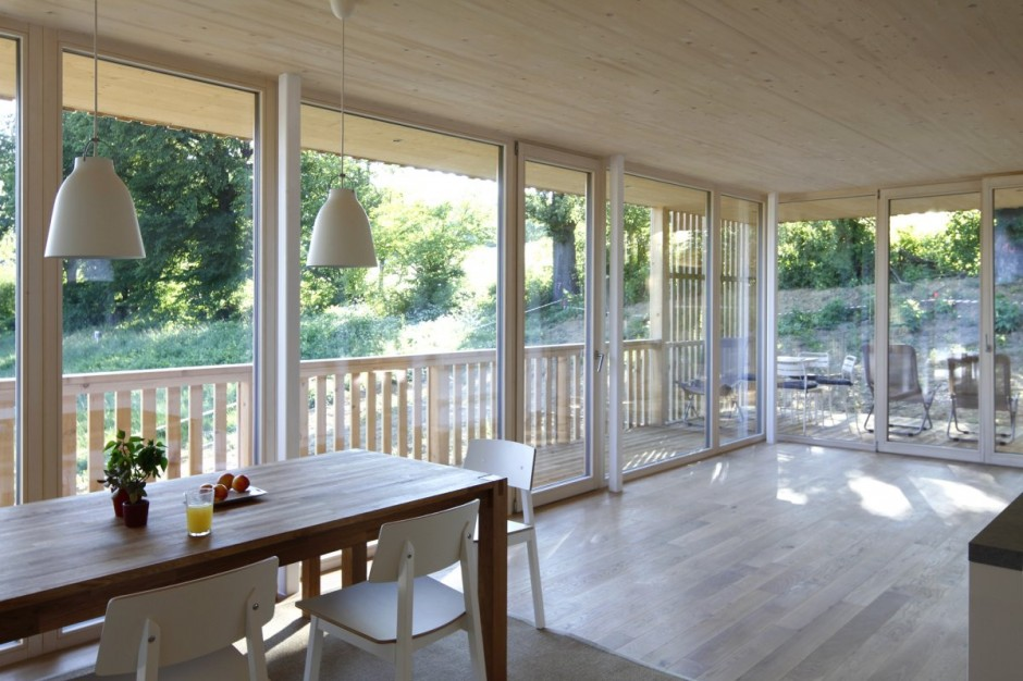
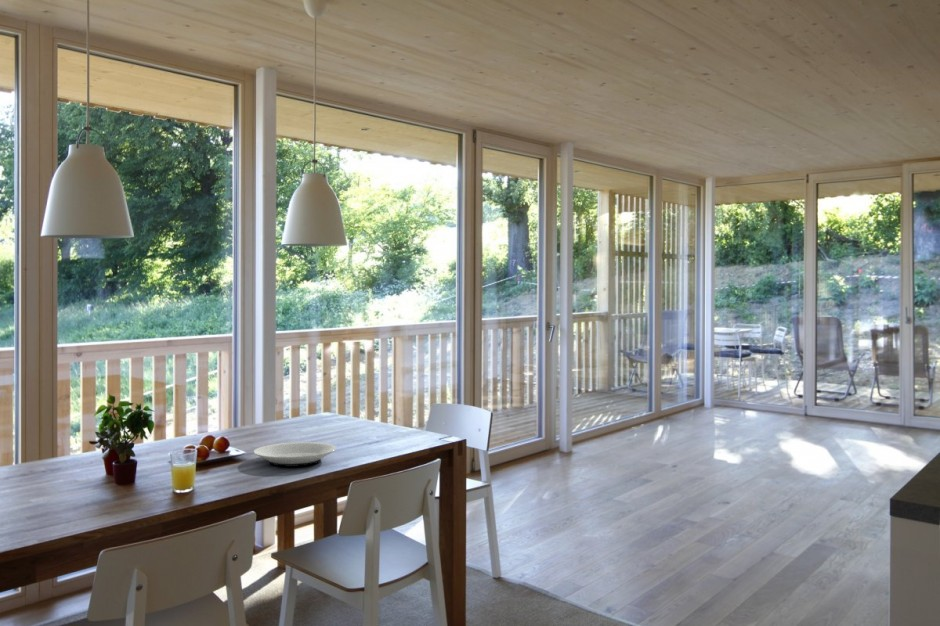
+ plate (295, 455)
